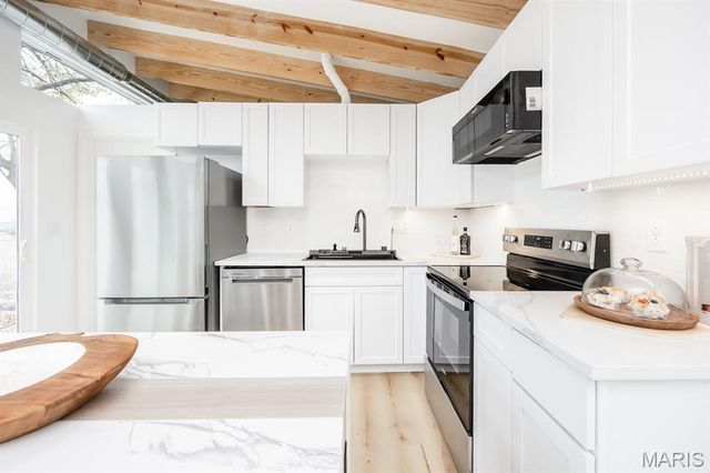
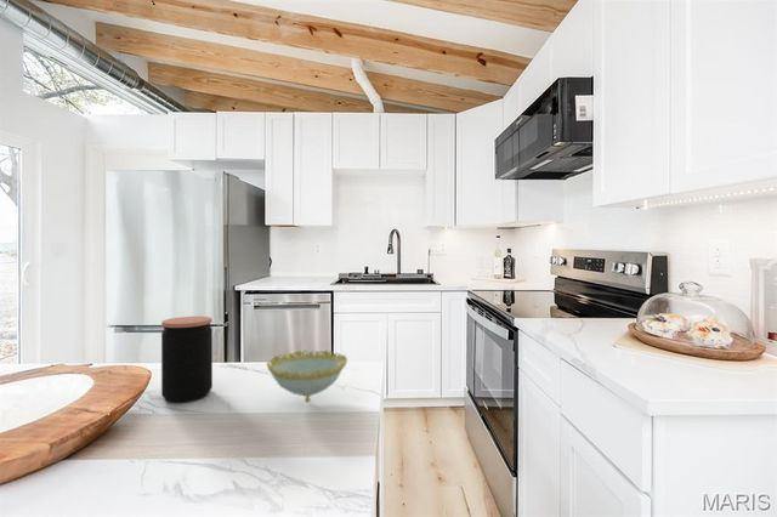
+ decorative bowl (307, 380)
+ coffee jar (187, 357)
